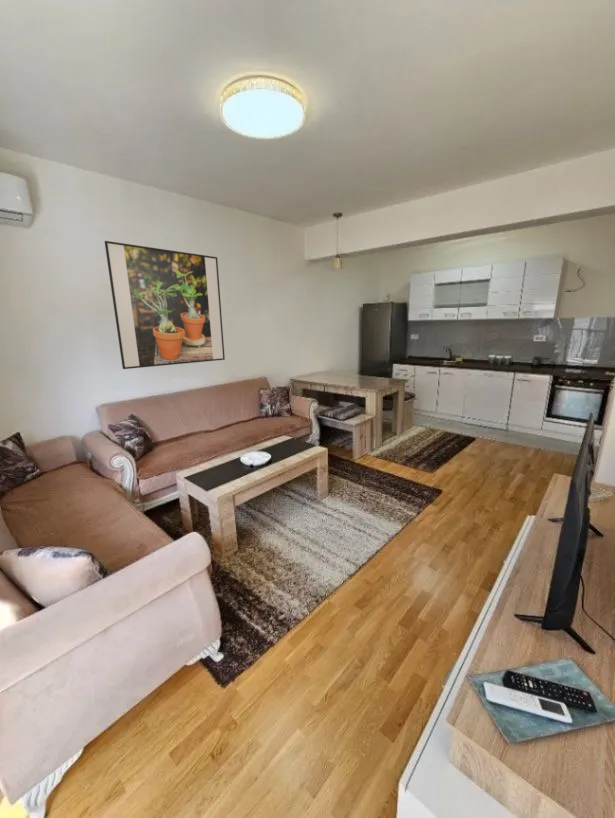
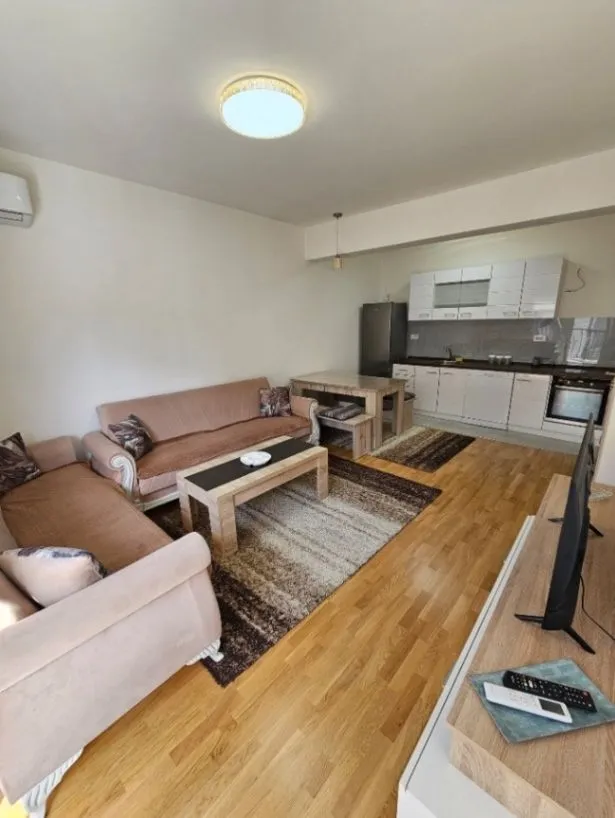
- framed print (173, 309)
